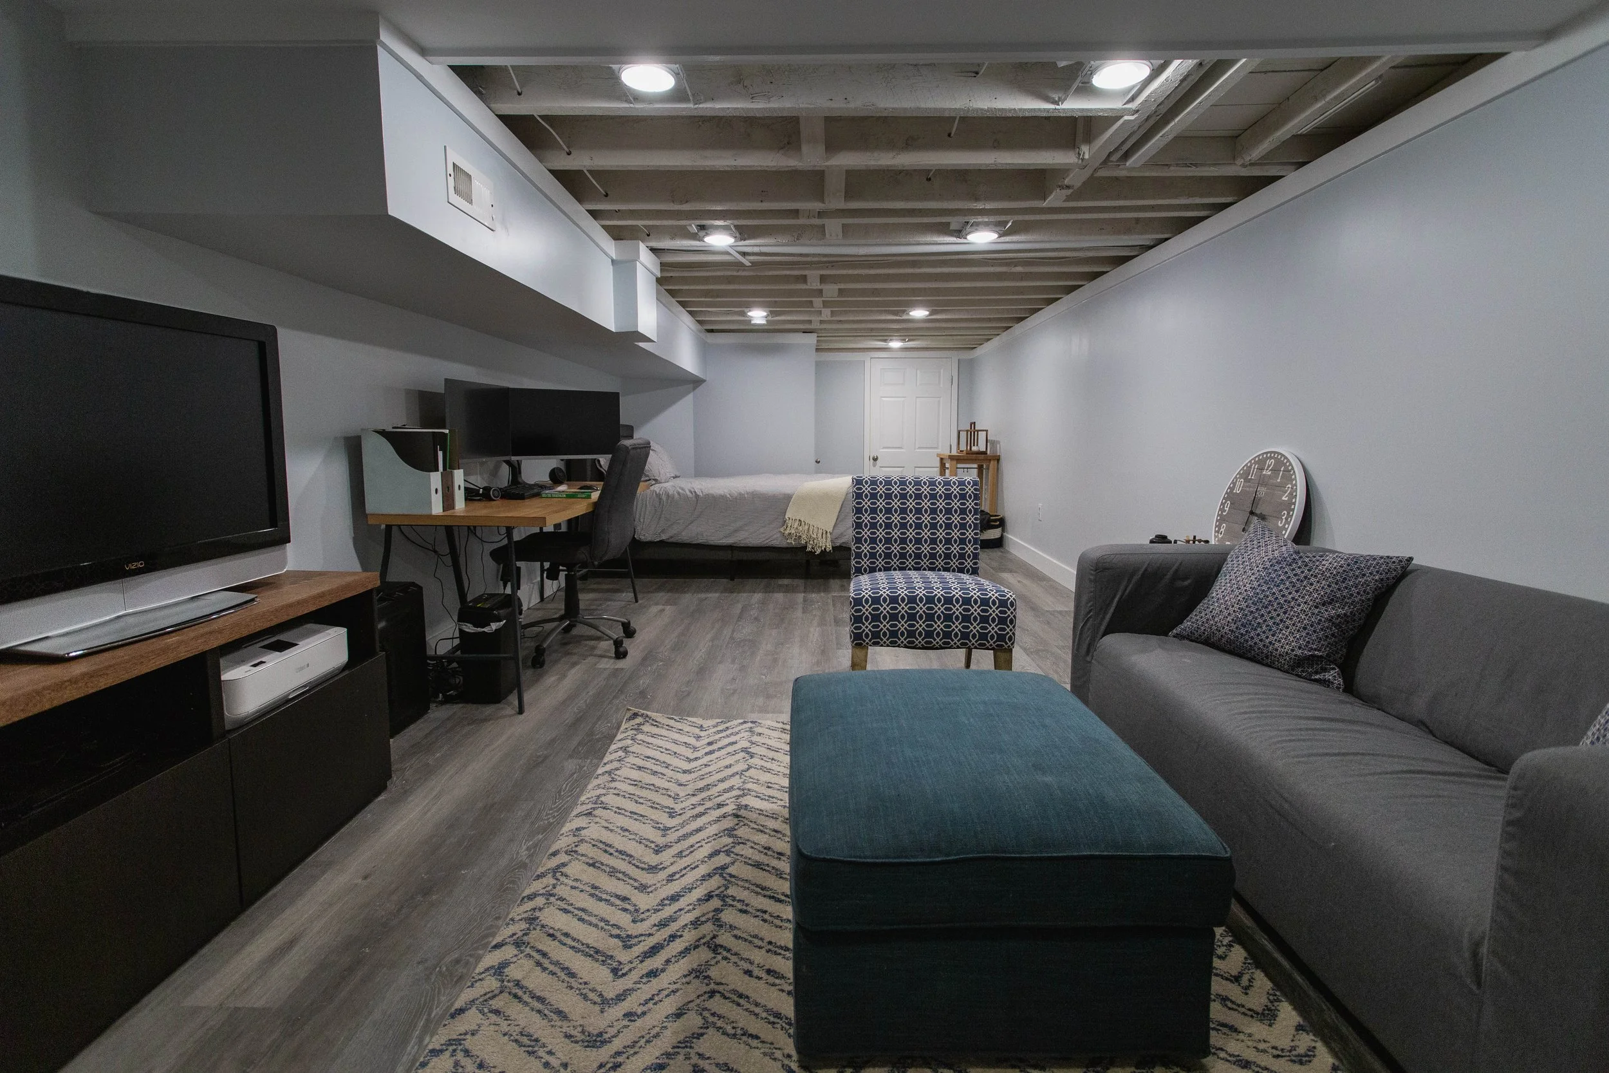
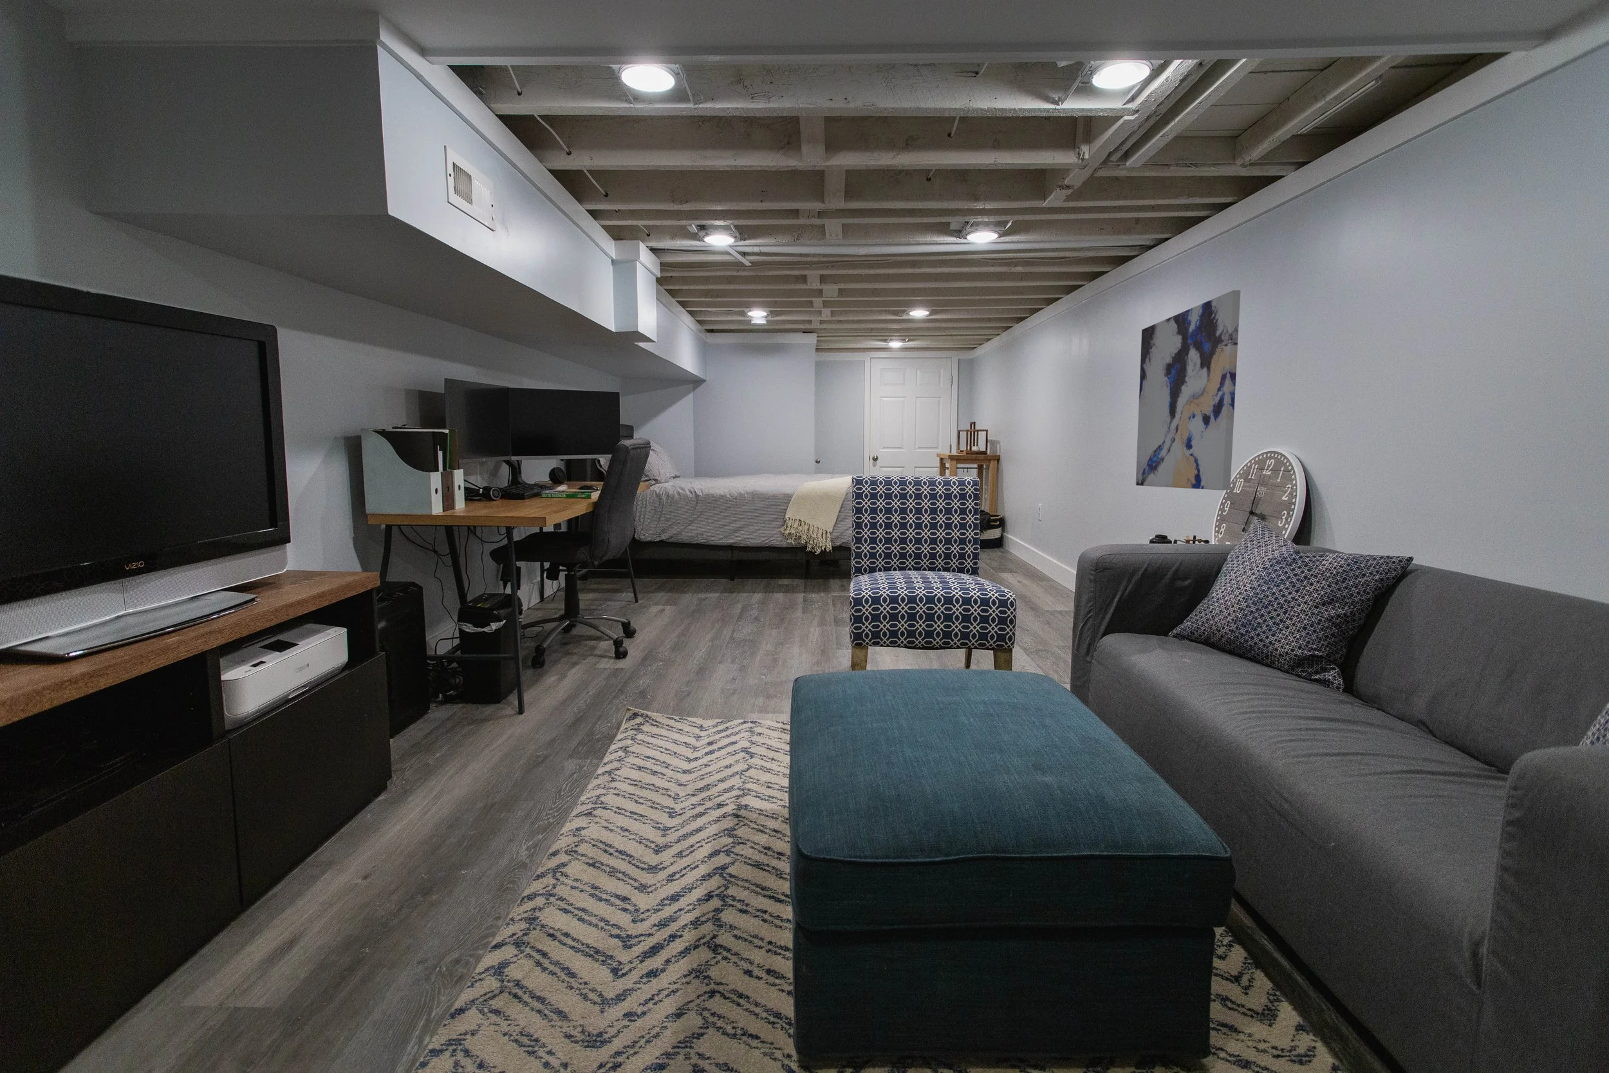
+ wall art (1180, 400)
